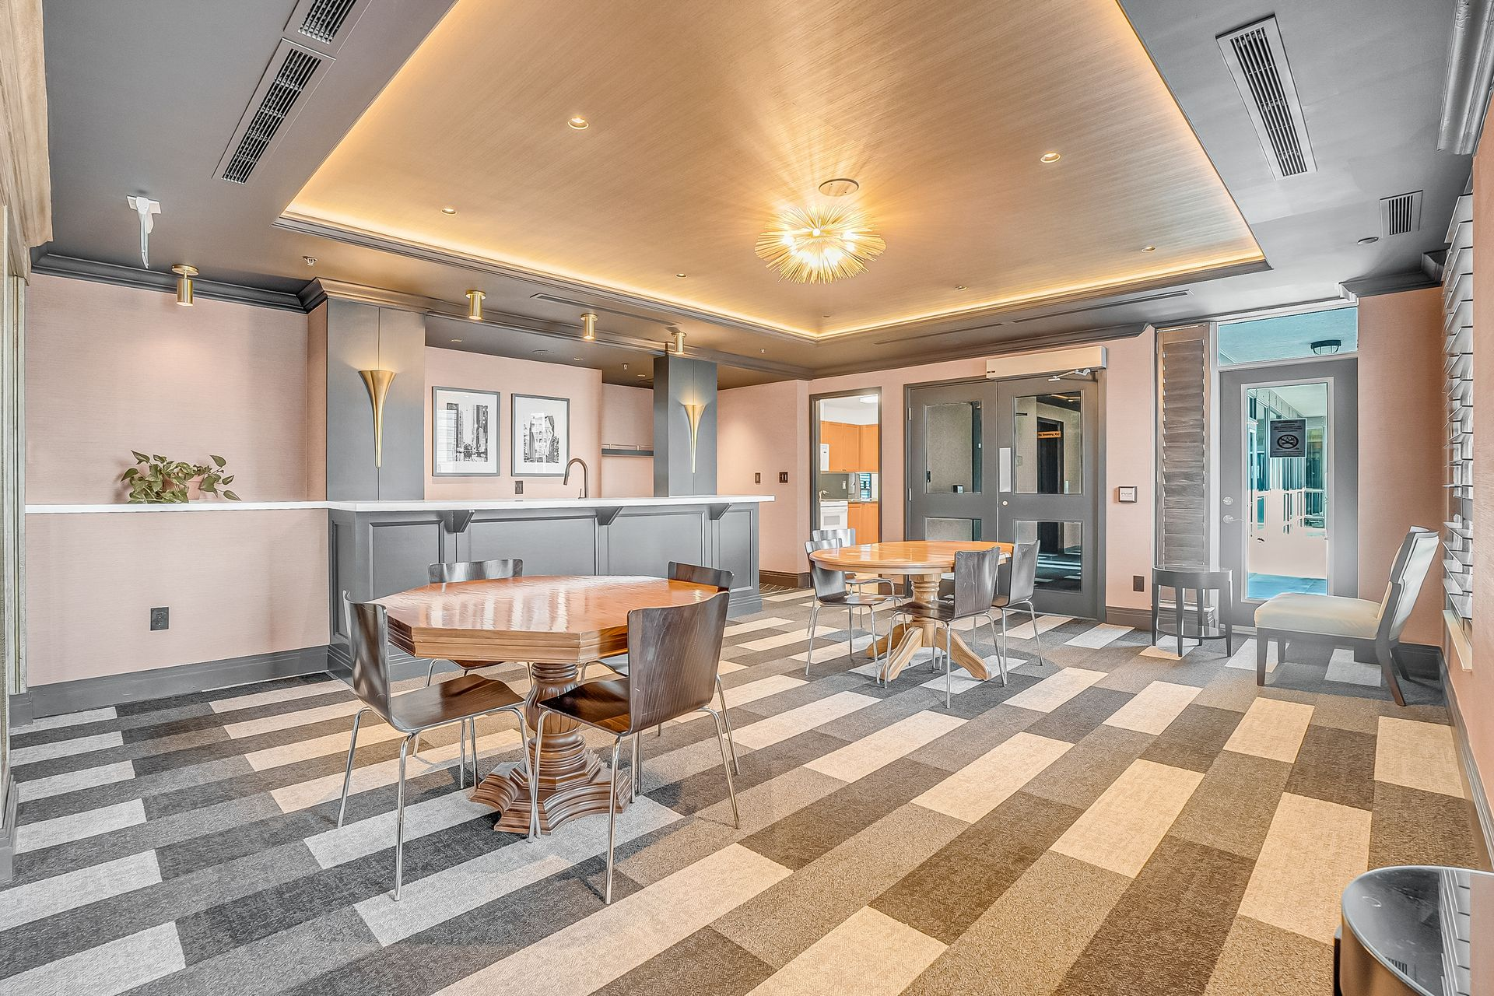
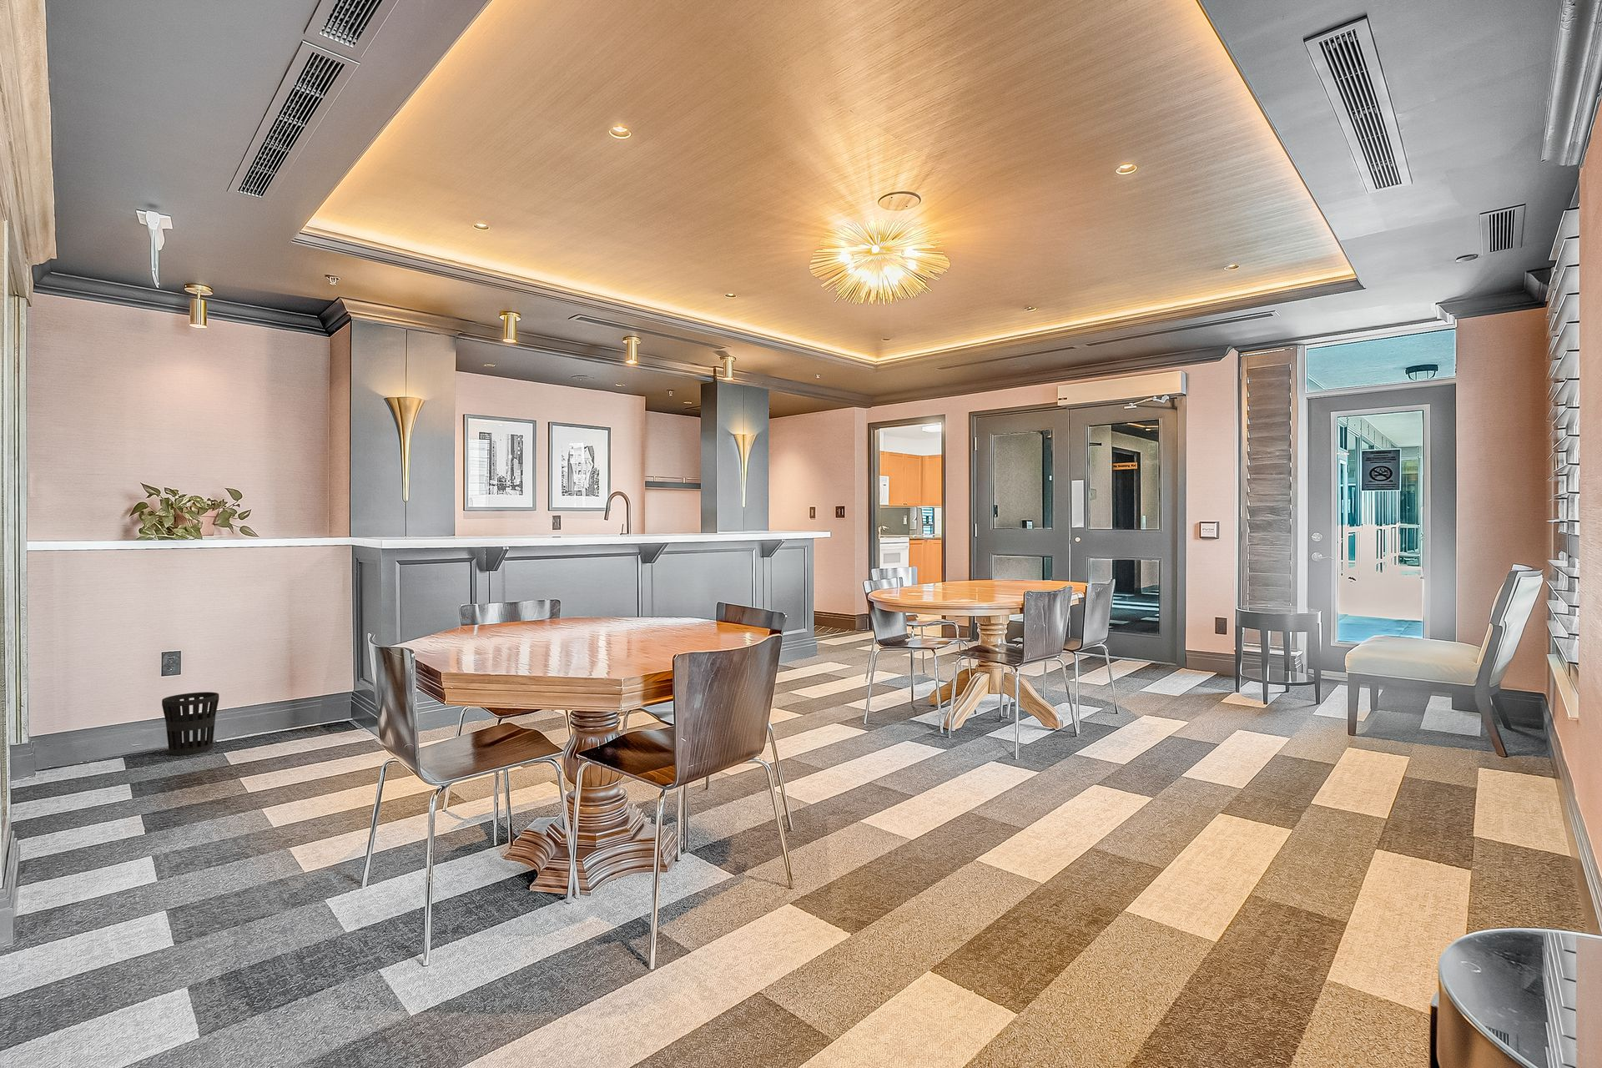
+ wastebasket (191, 722)
